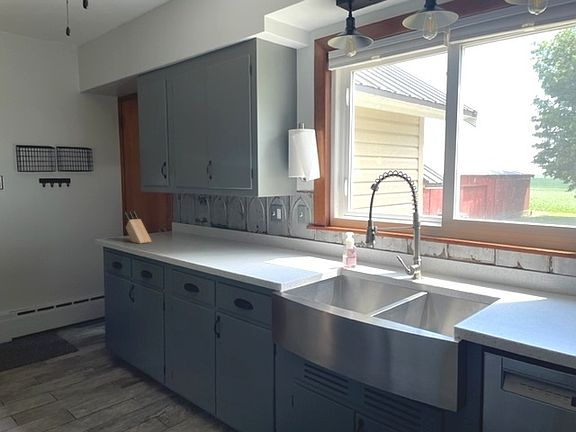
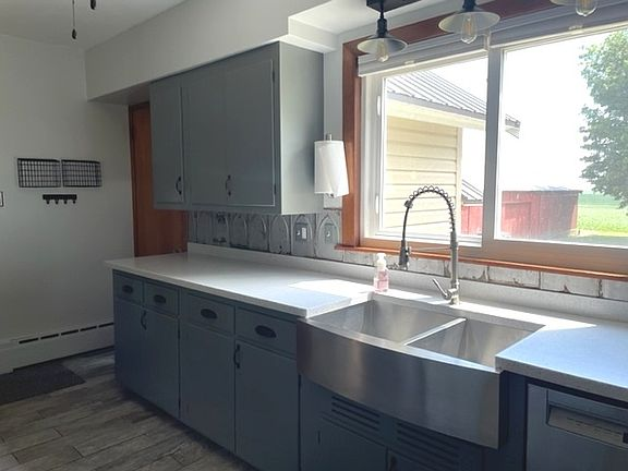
- knife block (137, 226)
